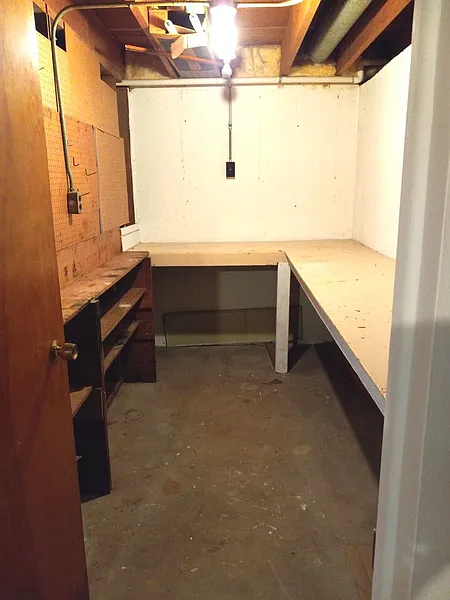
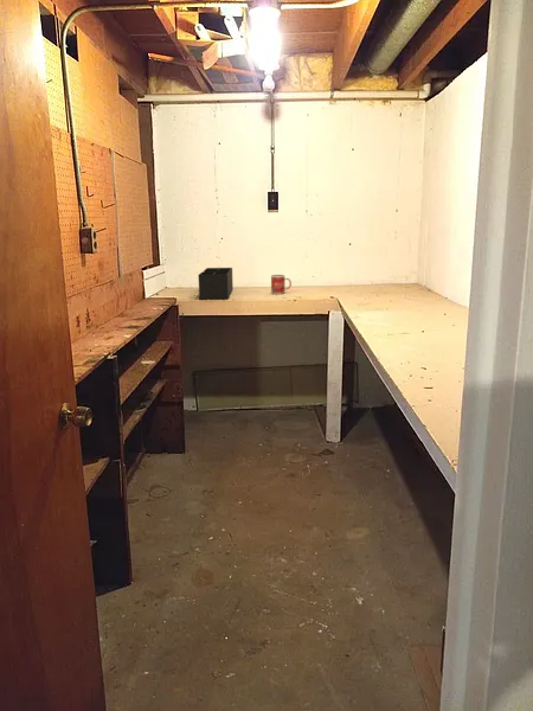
+ mug (281, 283)
+ desk organizer (217, 282)
